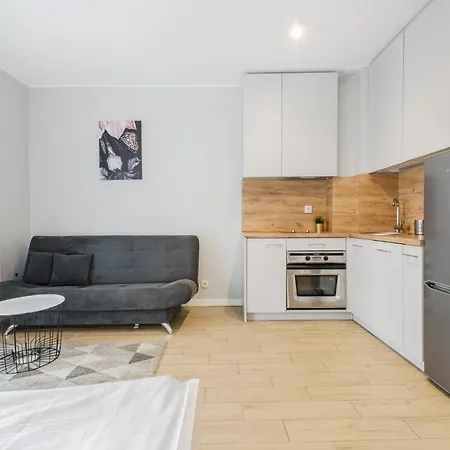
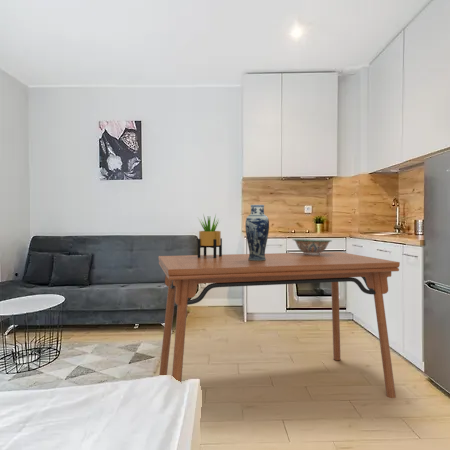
+ decorative bowl (311, 246)
+ potted plant (209, 234)
+ dining table (270, 284)
+ vase (257, 232)
